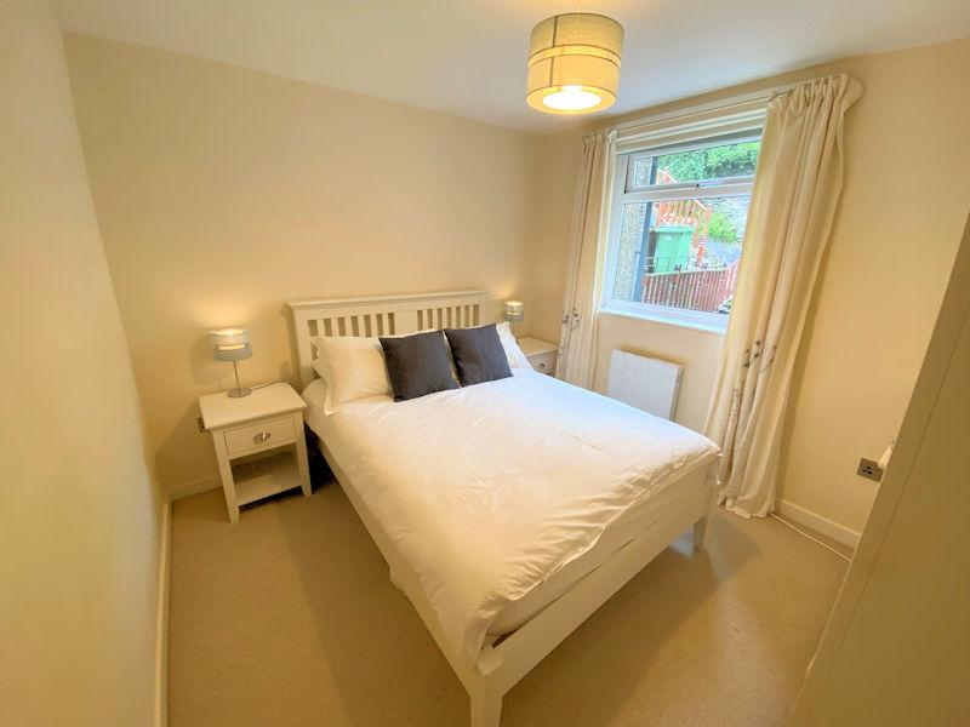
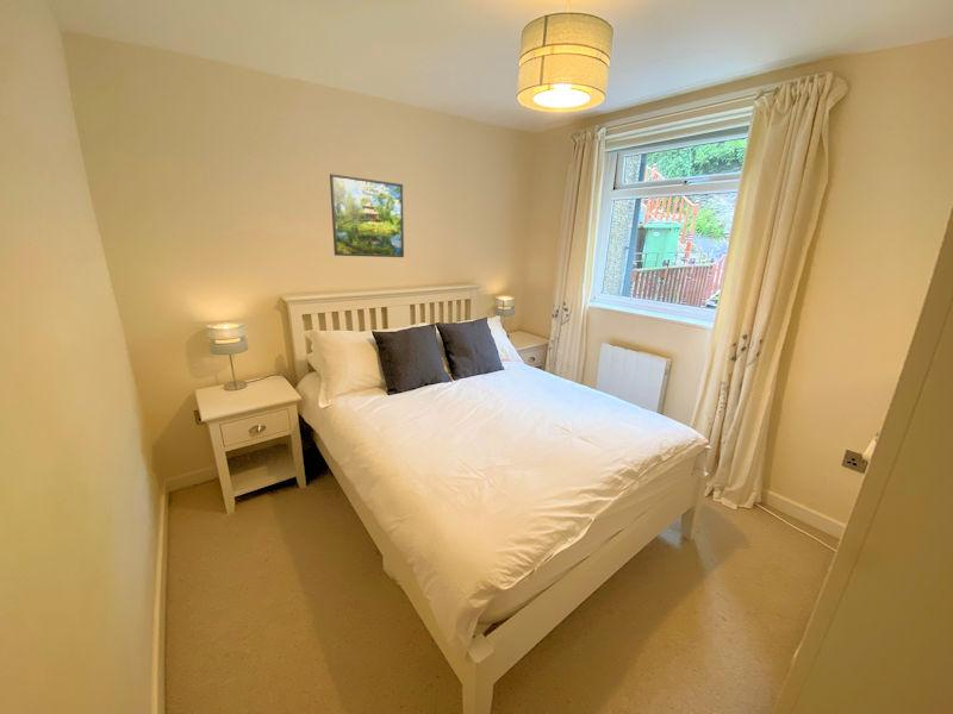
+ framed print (369, 219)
